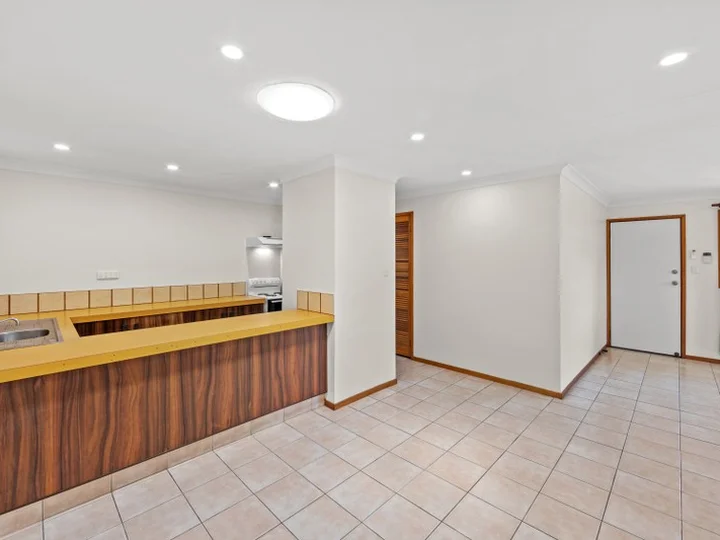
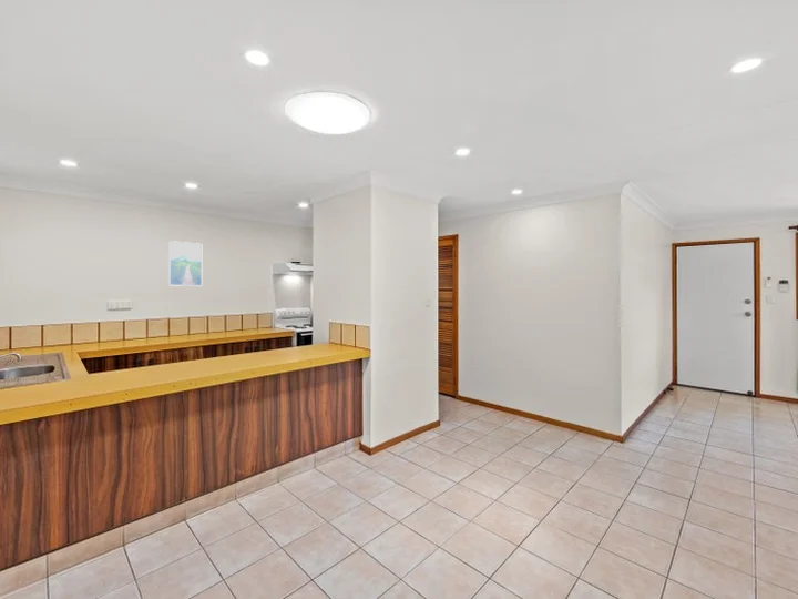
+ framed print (185, 264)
